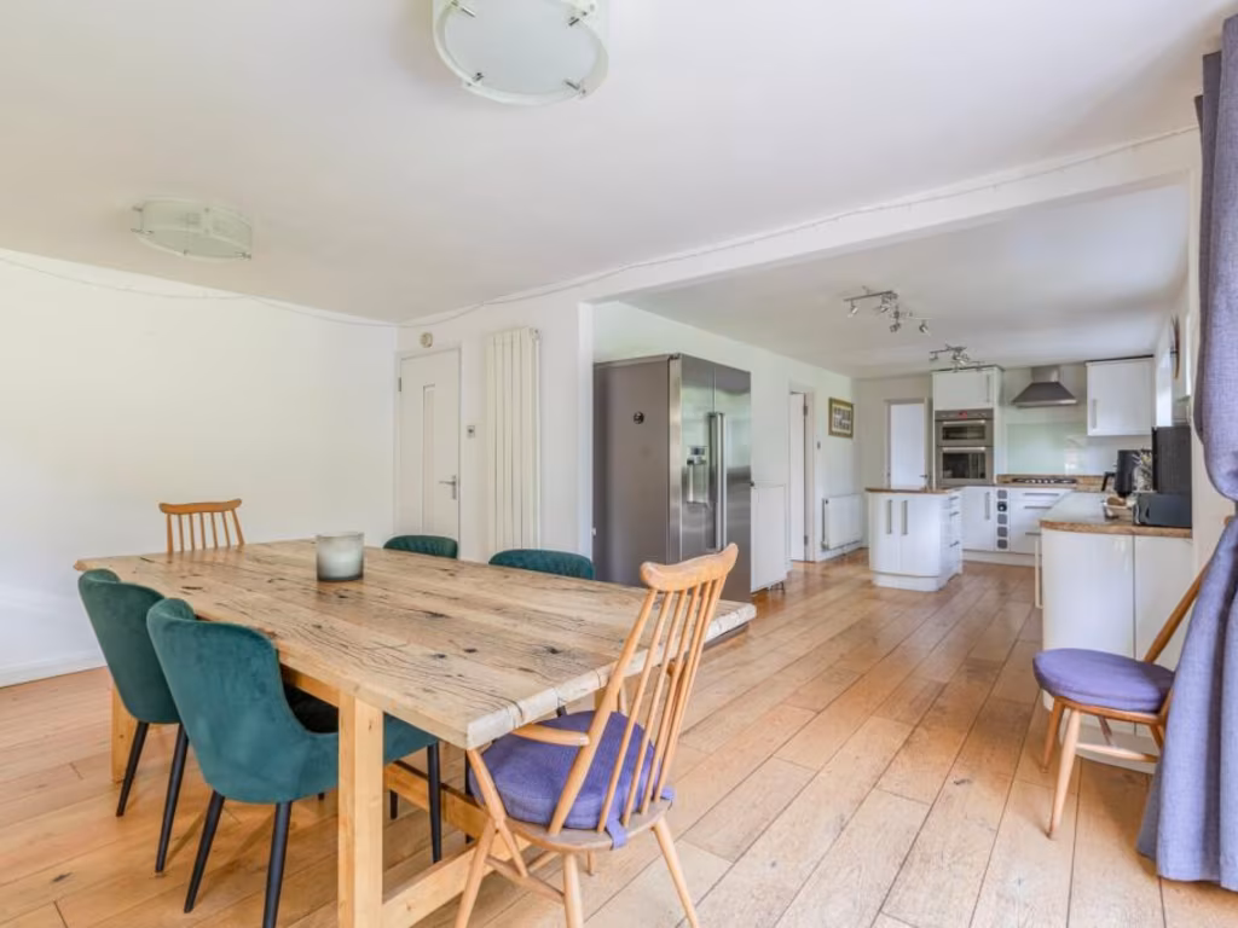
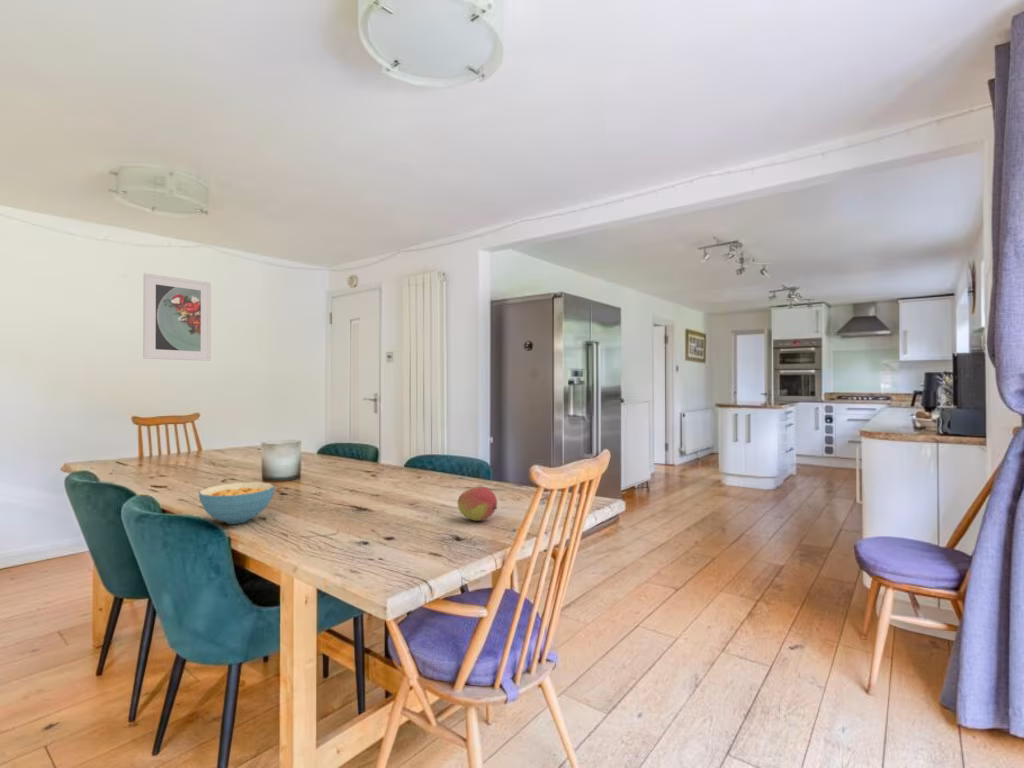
+ fruit (477, 503)
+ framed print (178, 319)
+ cereal bowl (237, 504)
